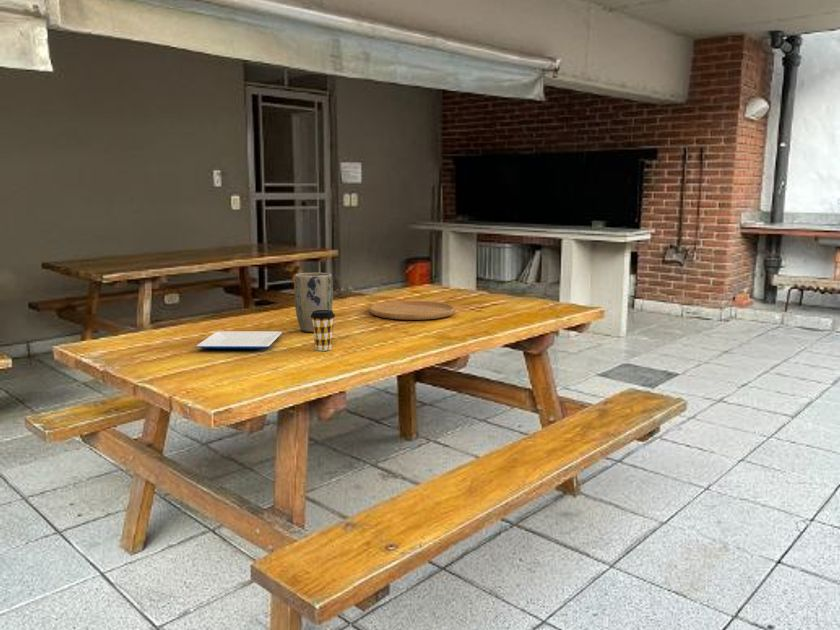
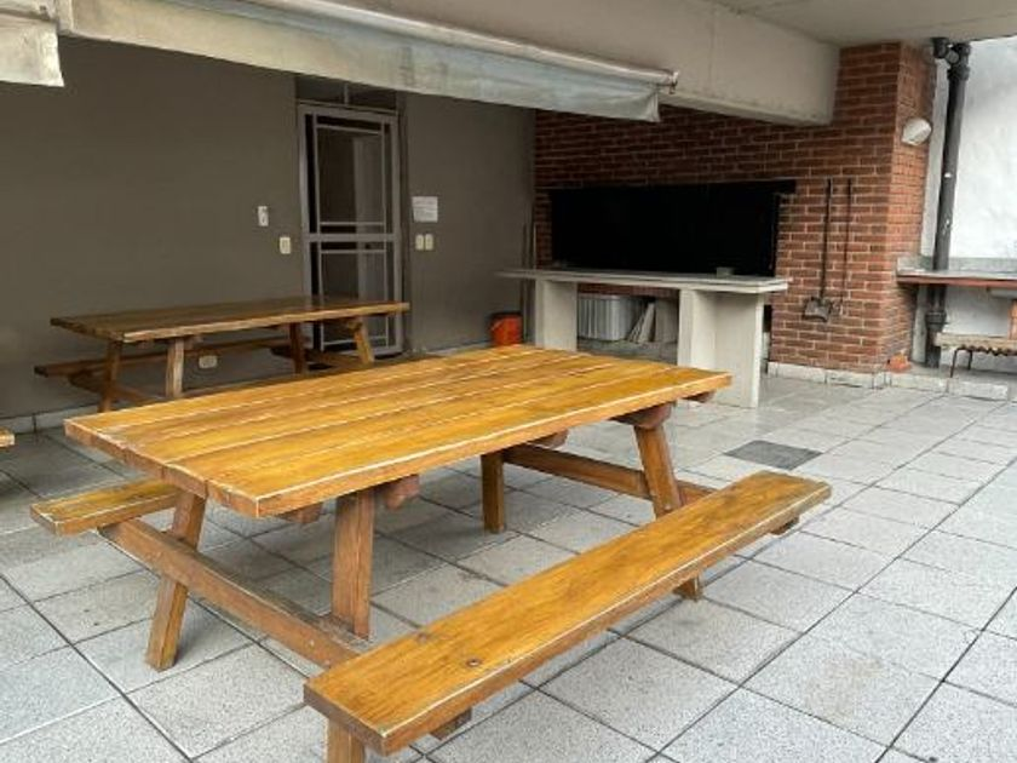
- plant pot (313, 302)
- coffee cup (323, 330)
- cutting board (412, 310)
- plate (241, 341)
